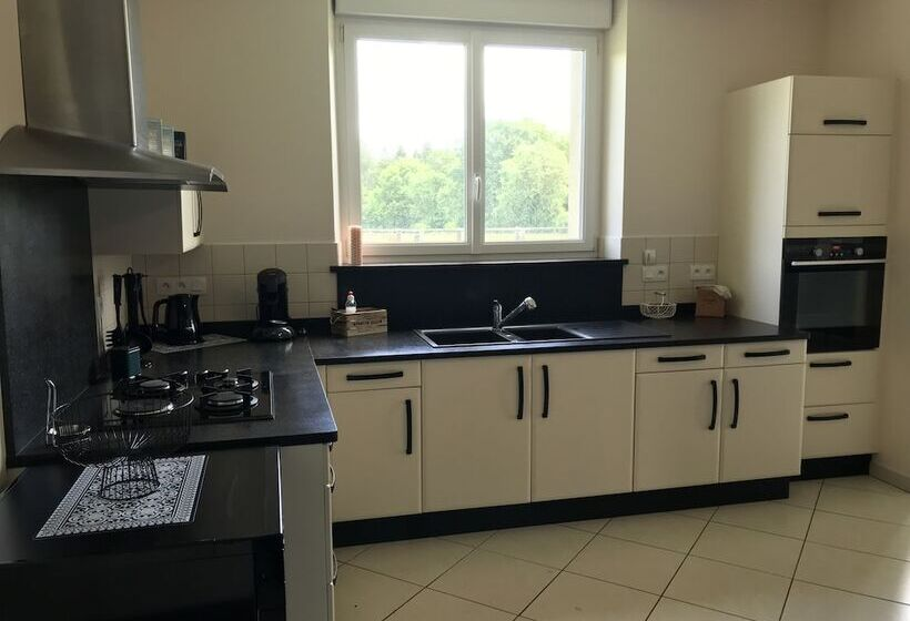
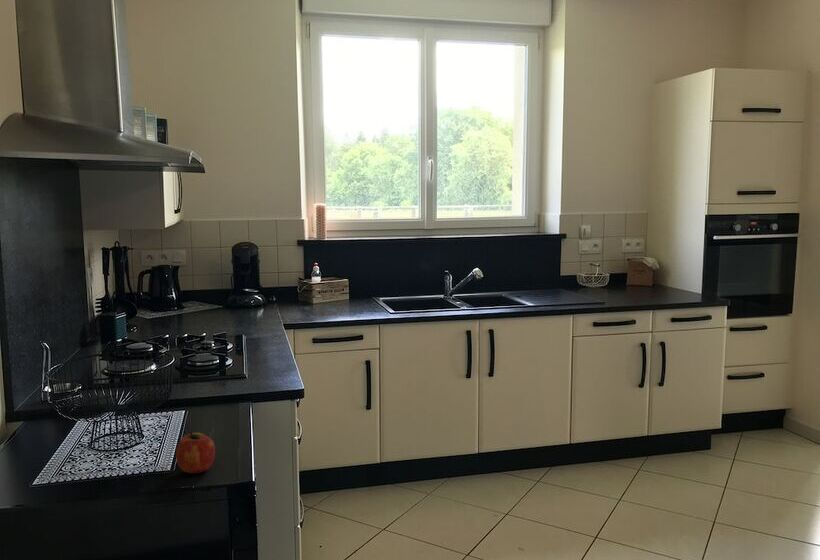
+ fruit (195, 451)
